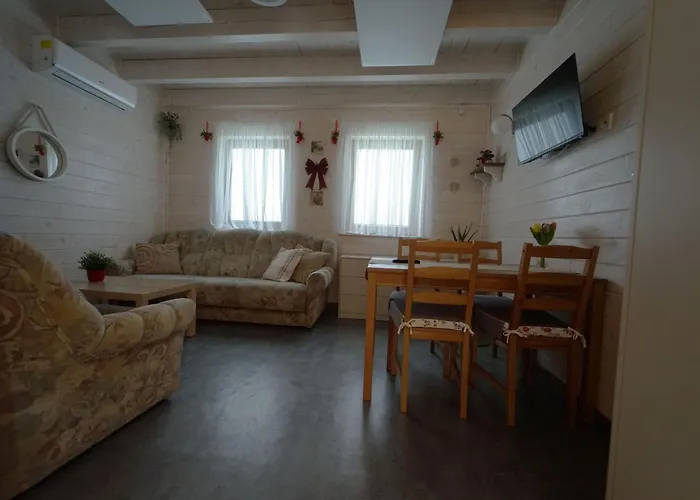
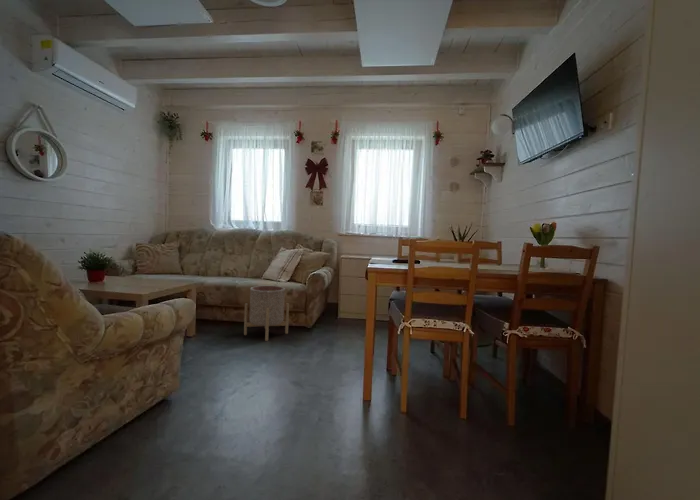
+ planter (267, 311)
